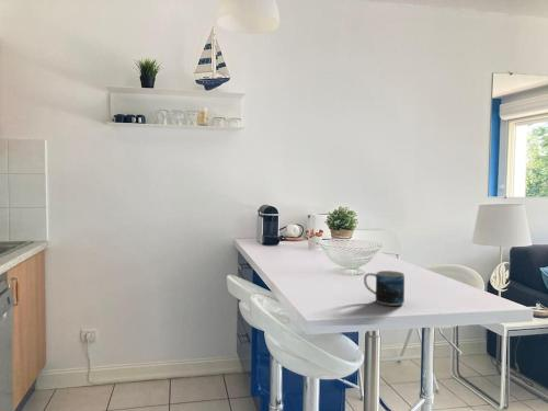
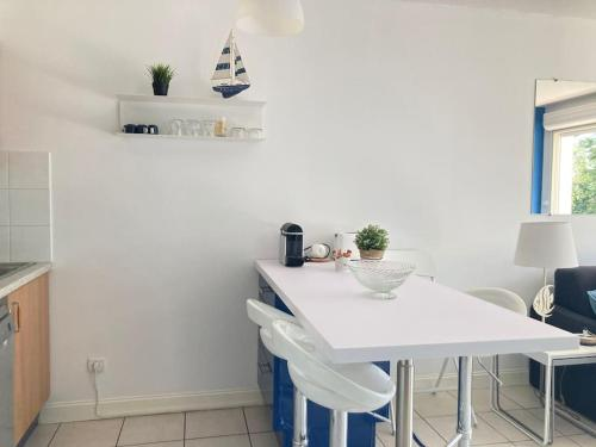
- mug (383, 286)
